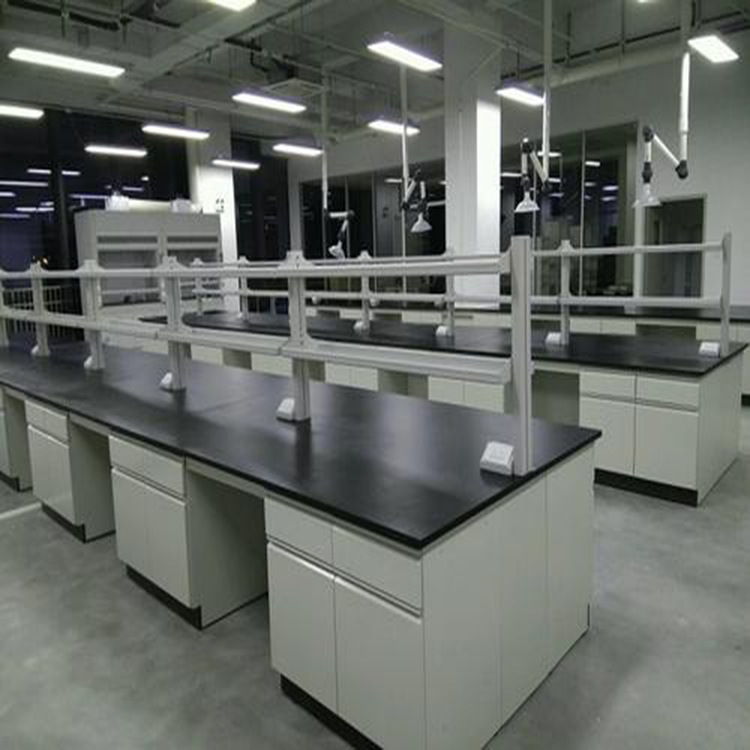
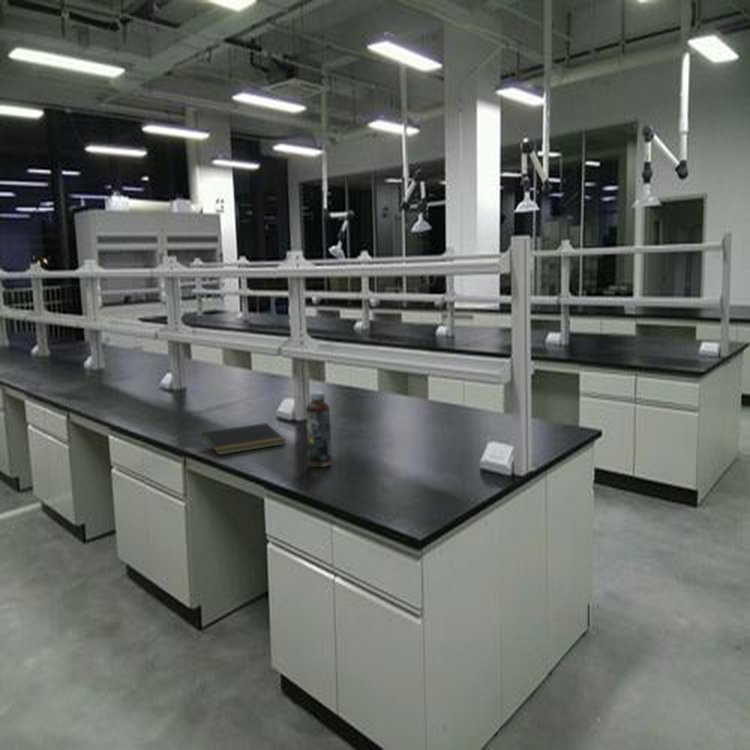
+ notepad (244, 438)
+ beverage bottle (319, 428)
